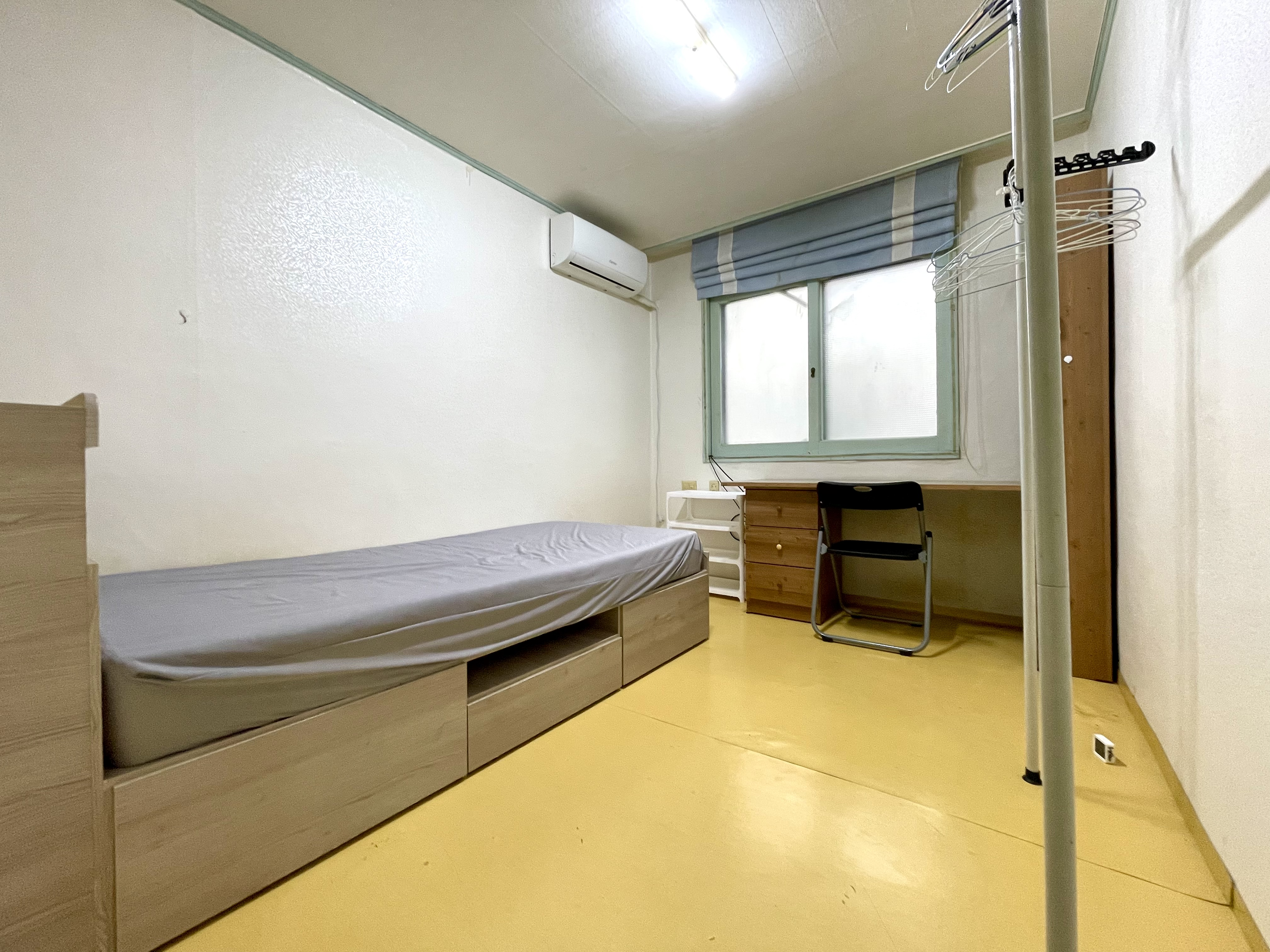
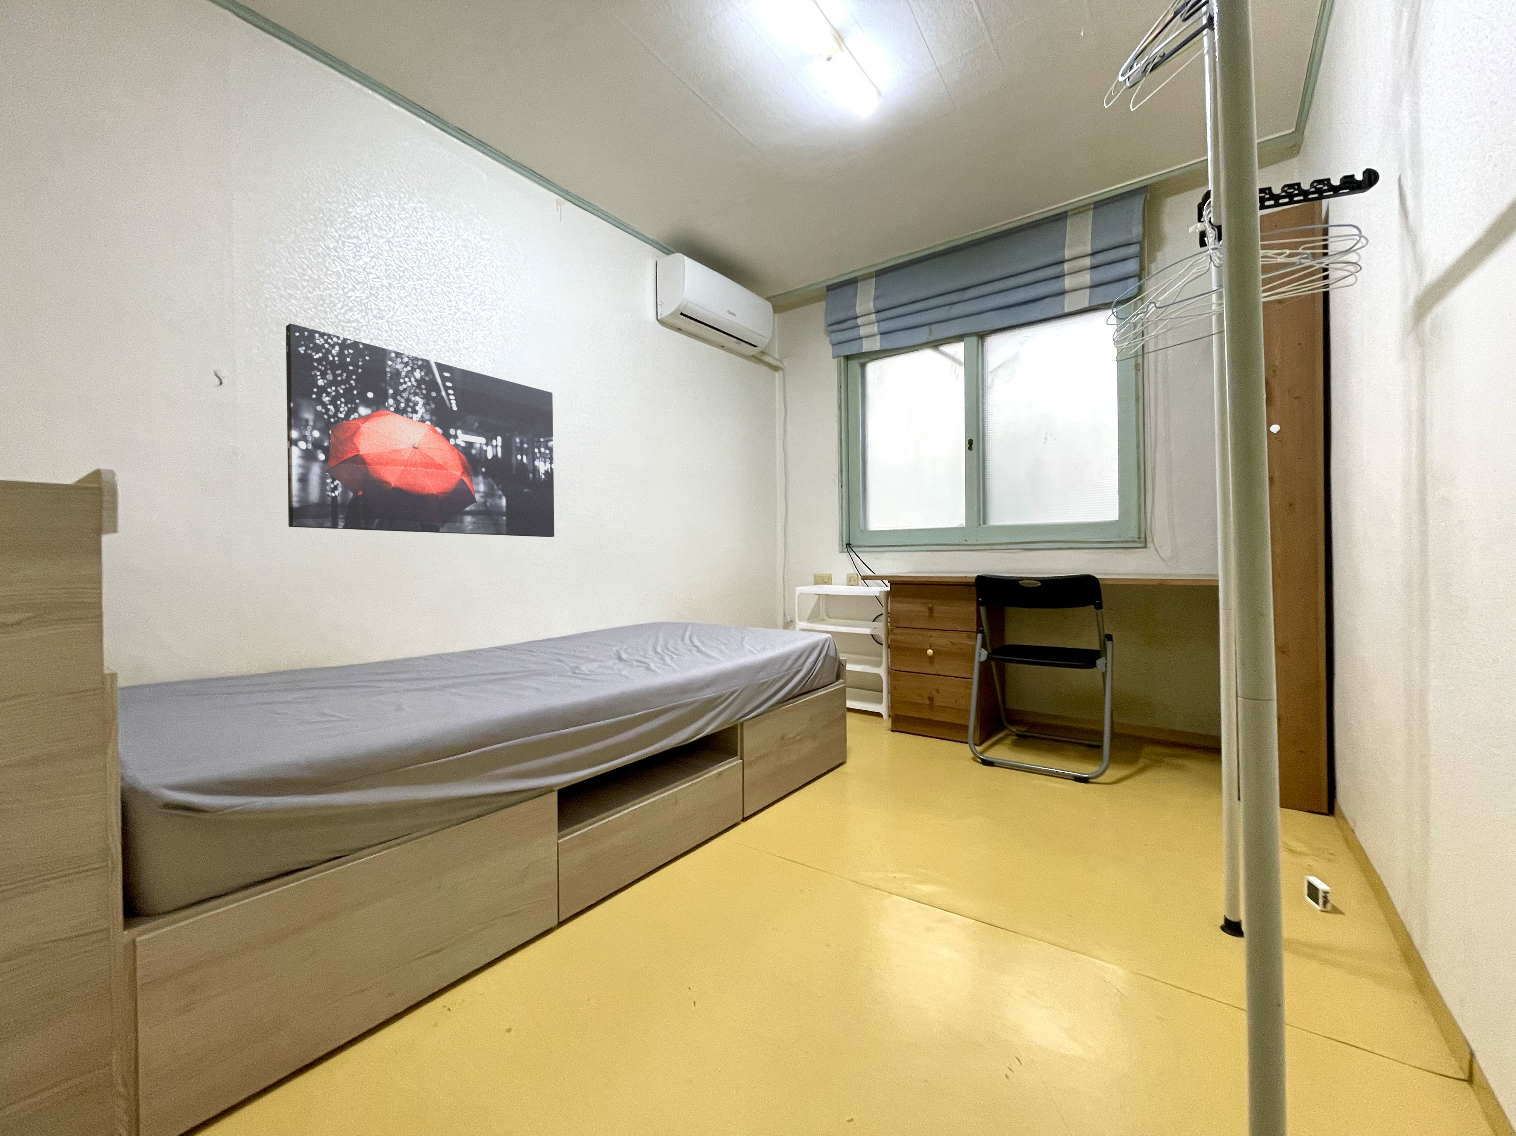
+ wall art (442, 449)
